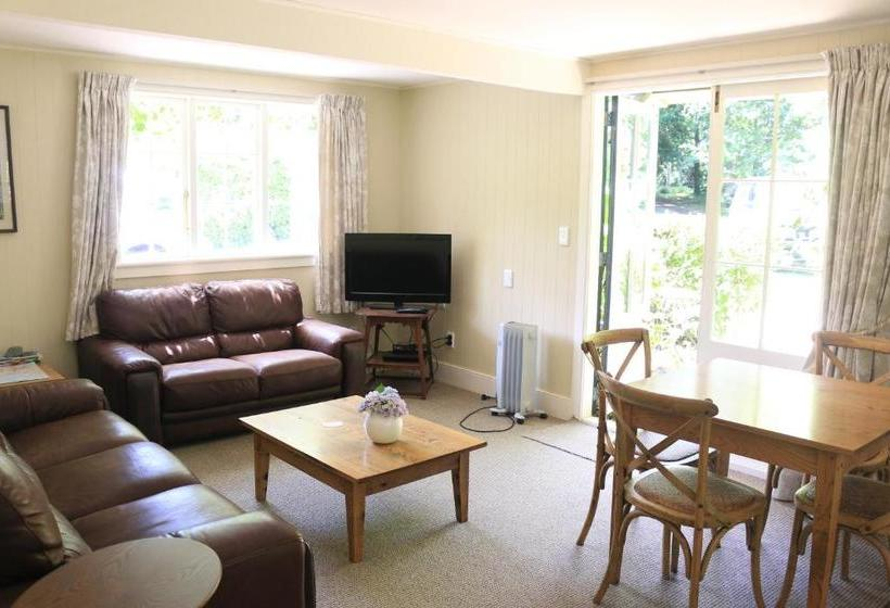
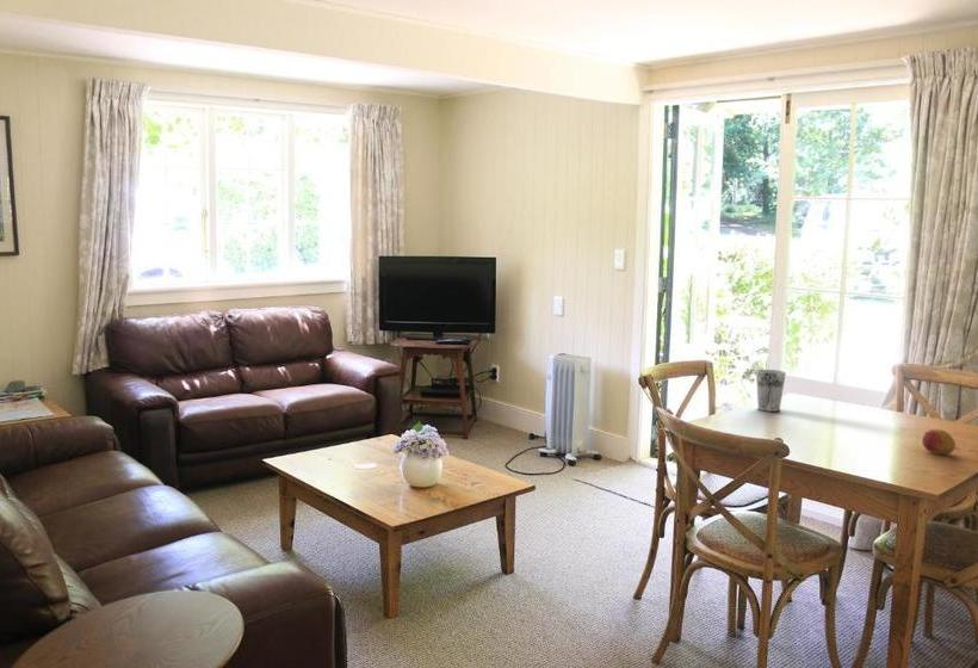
+ cup (769, 390)
+ fruit (939, 441)
